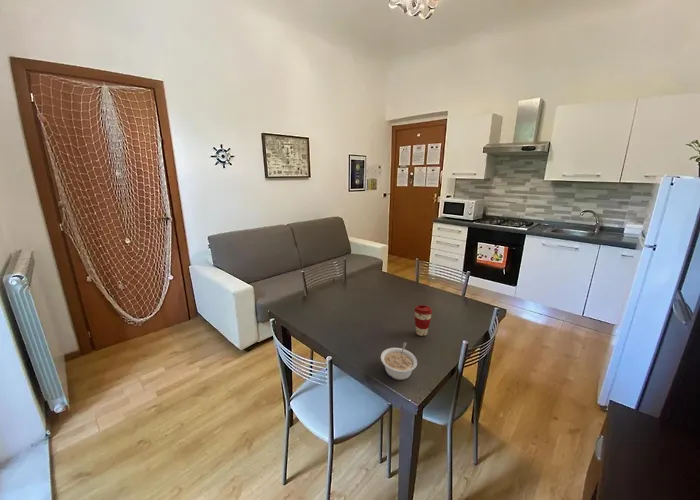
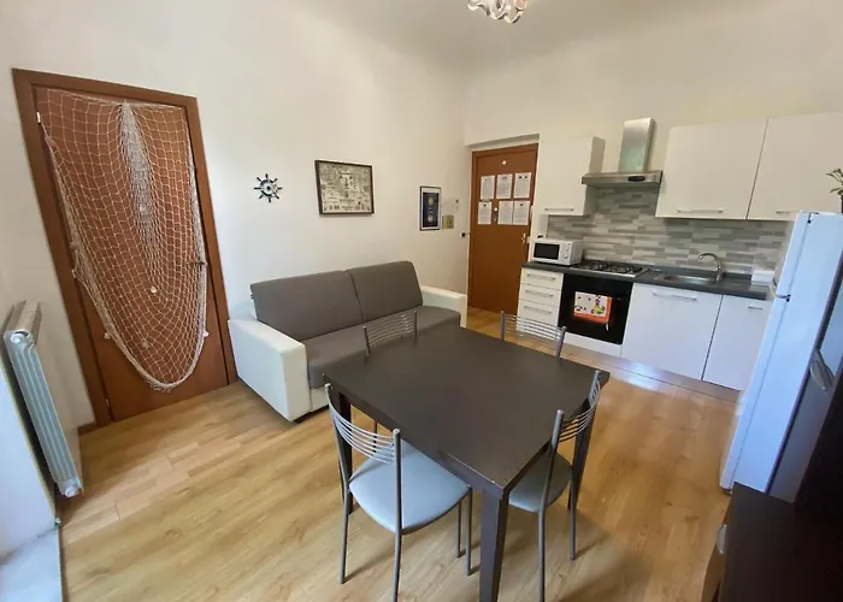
- coffee cup (422, 320)
- legume (397, 362)
